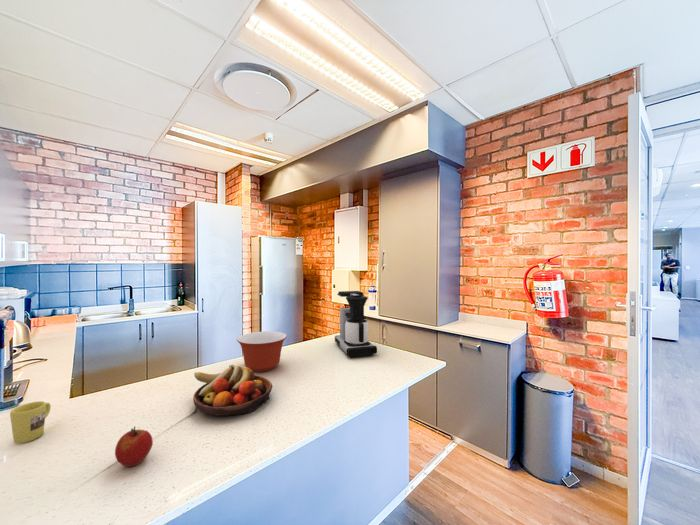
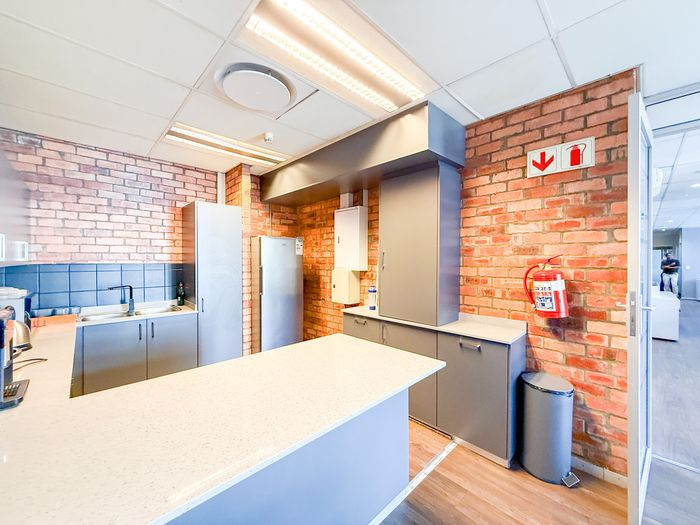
- mug (34, 418)
- apple (134, 444)
- fruit bowl (233, 386)
- coffee maker (354, 321)
- mixing bowl (262, 352)
